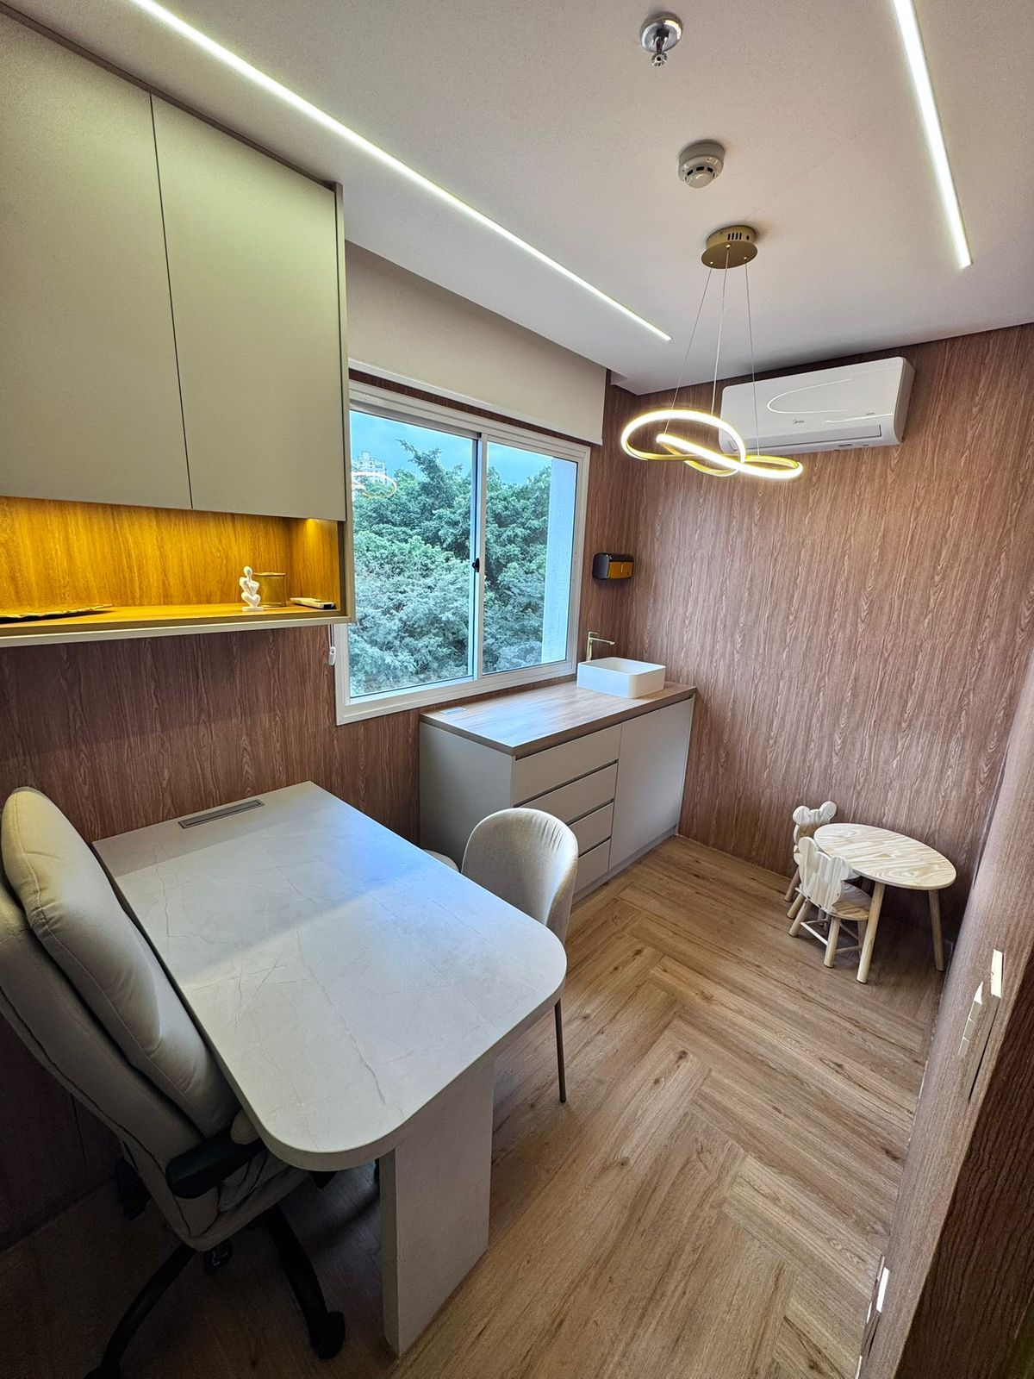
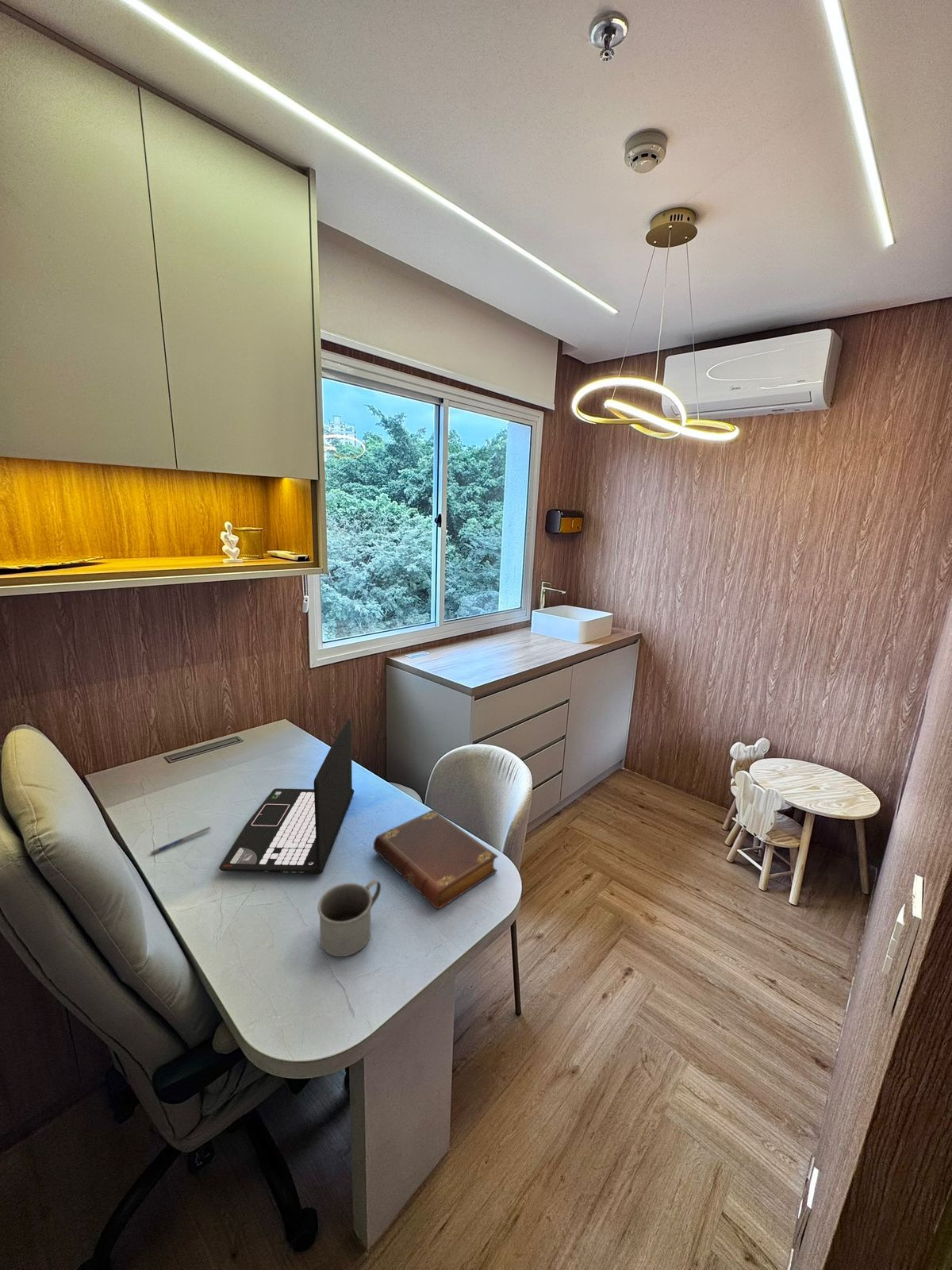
+ laptop (291, 789)
+ book (433, 854)
+ pen (182, 839)
+ mug (349, 915)
